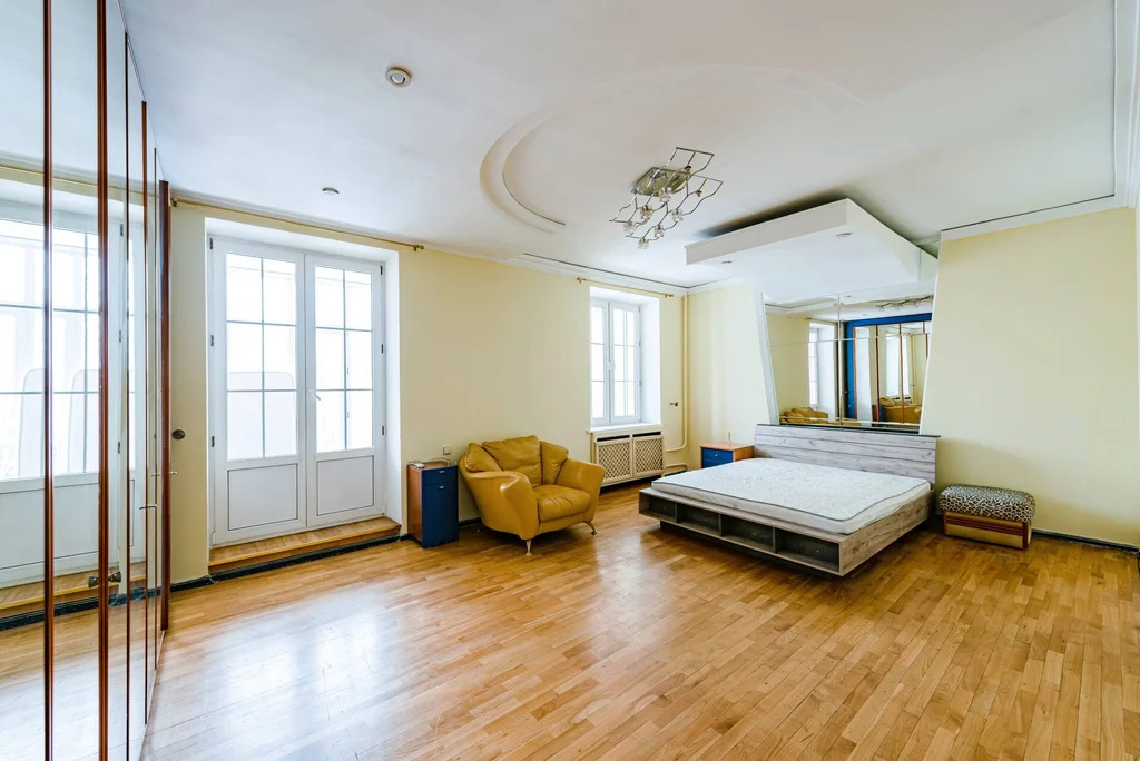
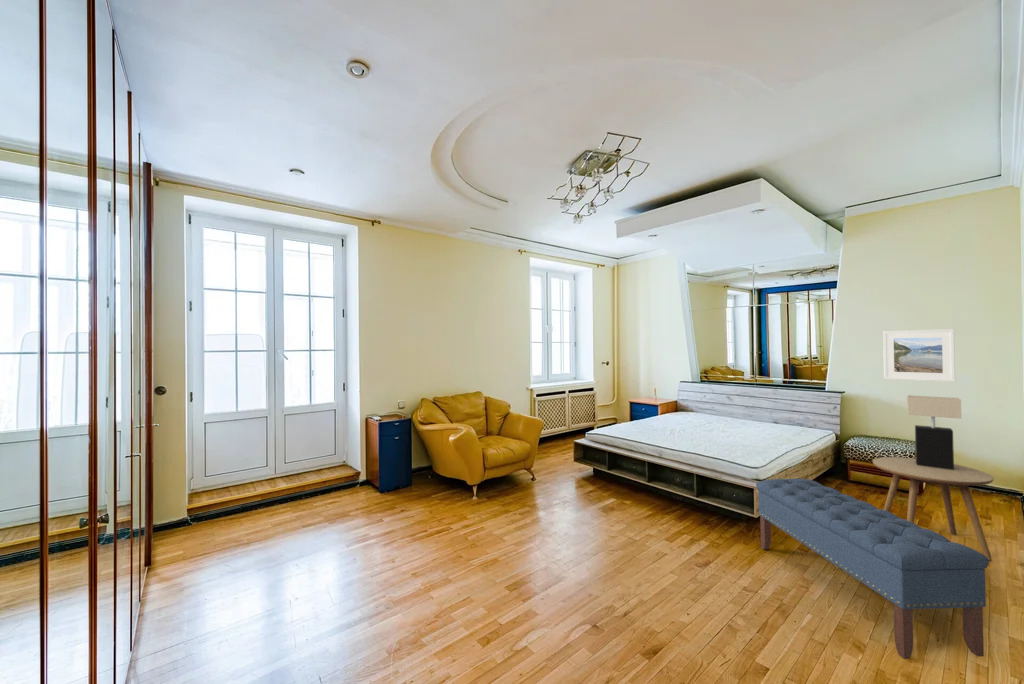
+ bench (847, 547)
+ side table (916, 503)
+ table lamp (933, 431)
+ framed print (917, 355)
